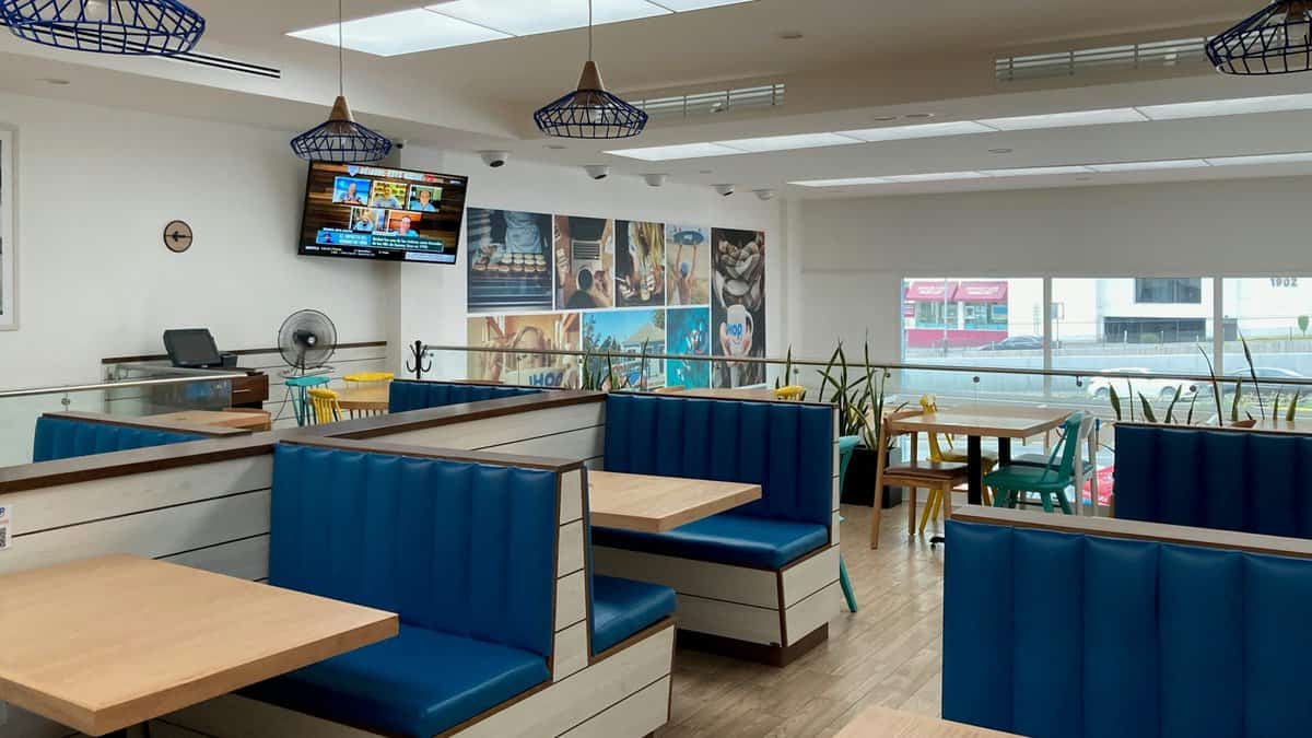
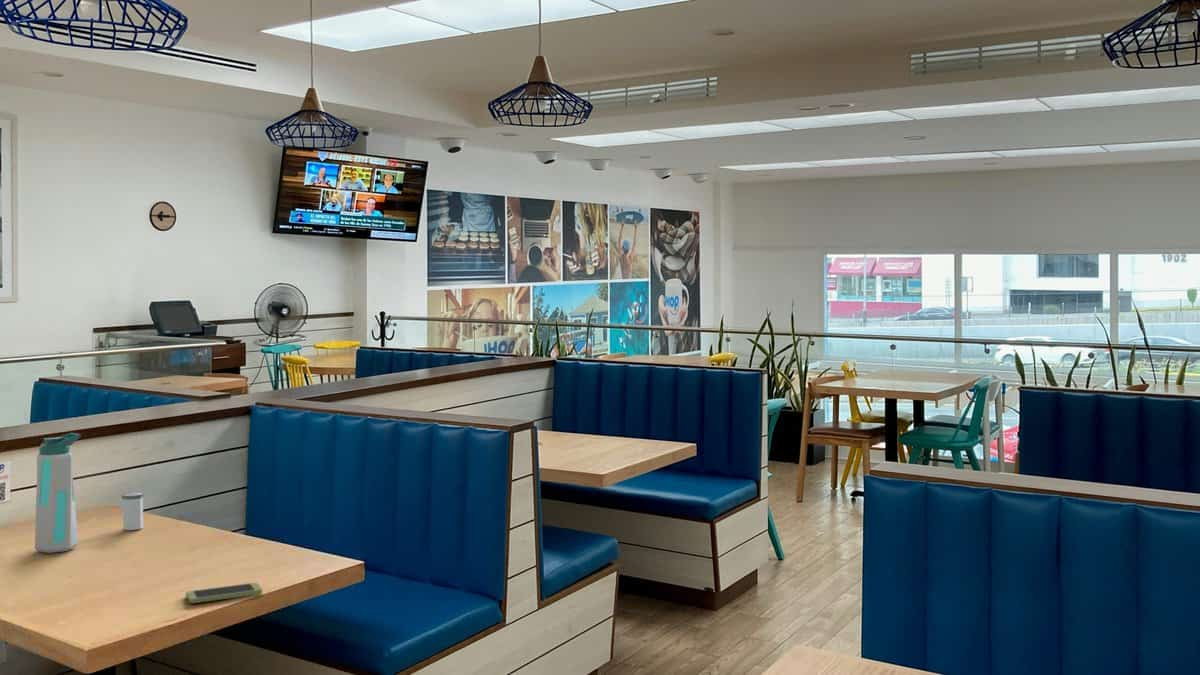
+ water bottle (58, 492)
+ salt shaker (133, 511)
+ smartphone (224, 592)
